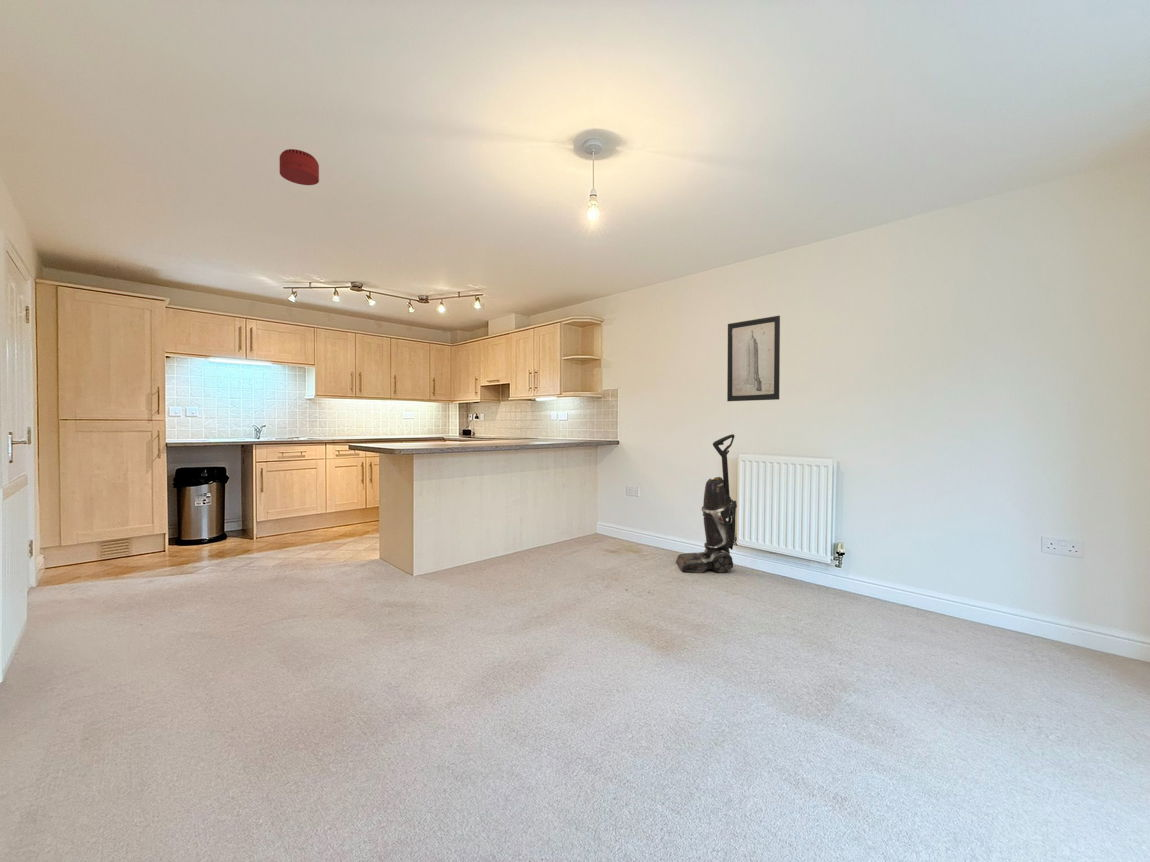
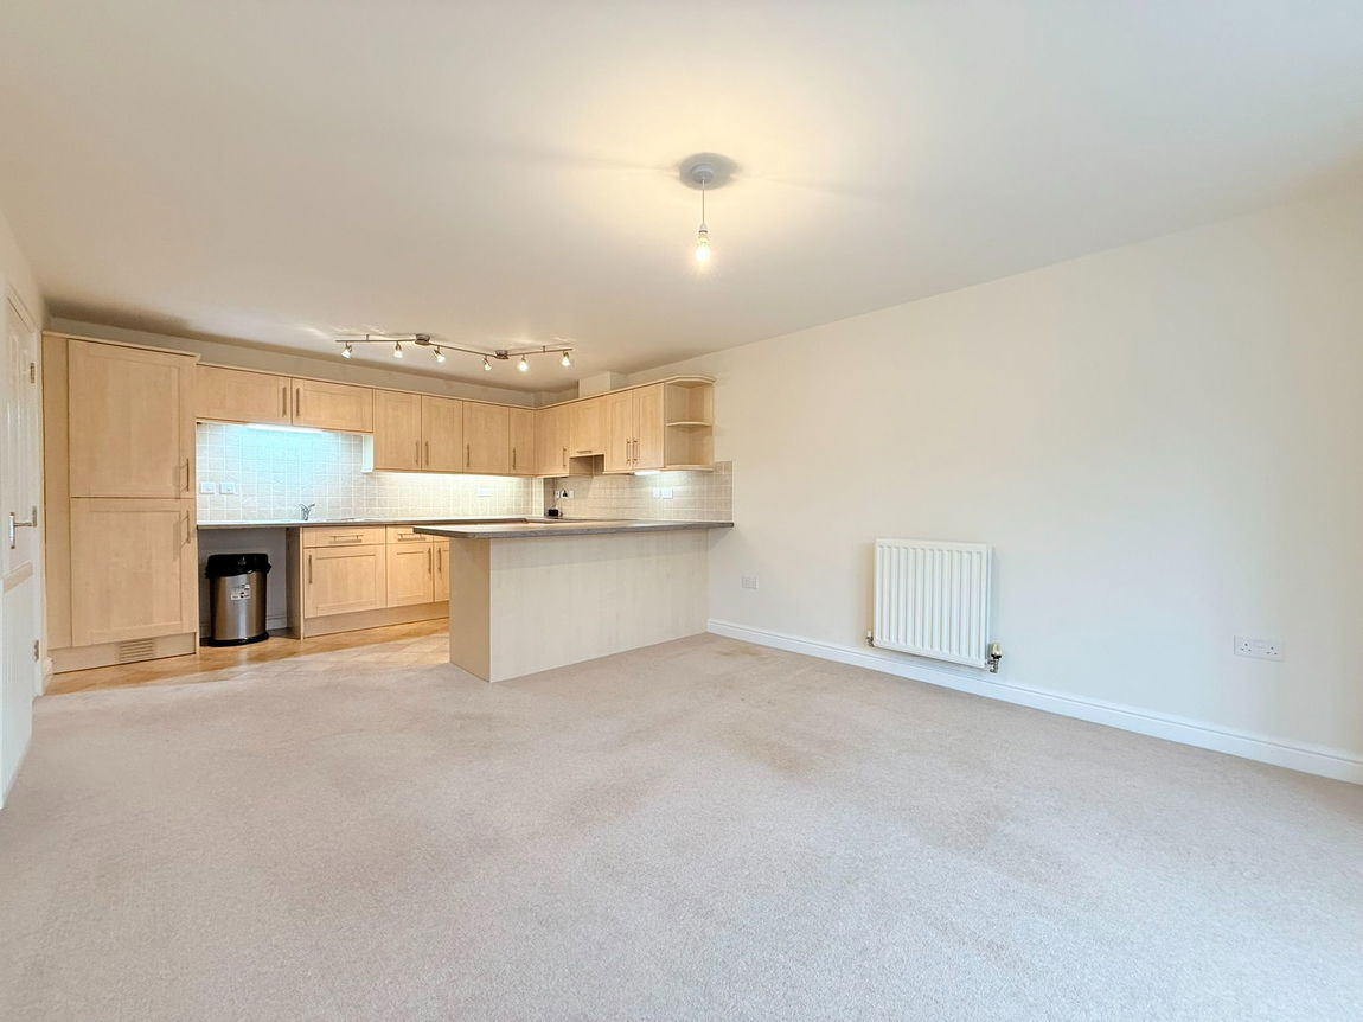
- vacuum cleaner (704, 500)
- smoke detector (299, 166)
- wall art (752, 360)
